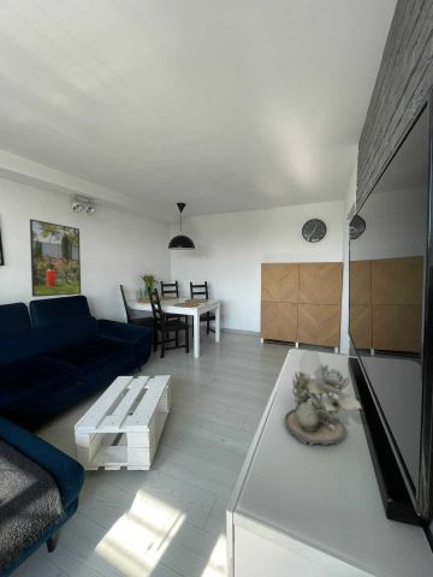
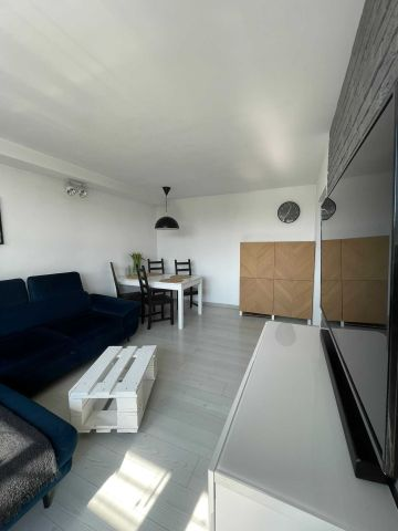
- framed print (57, 260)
- succulent plant (318, 398)
